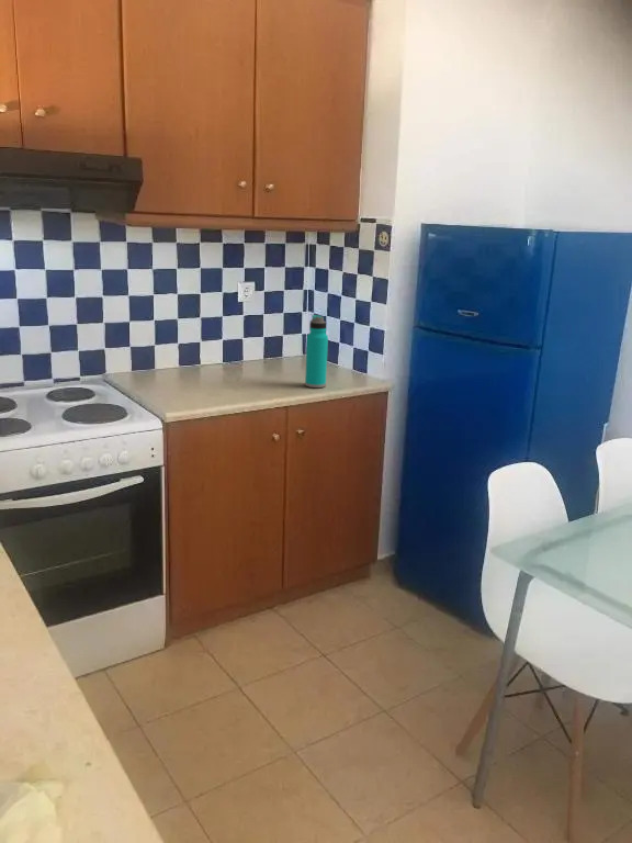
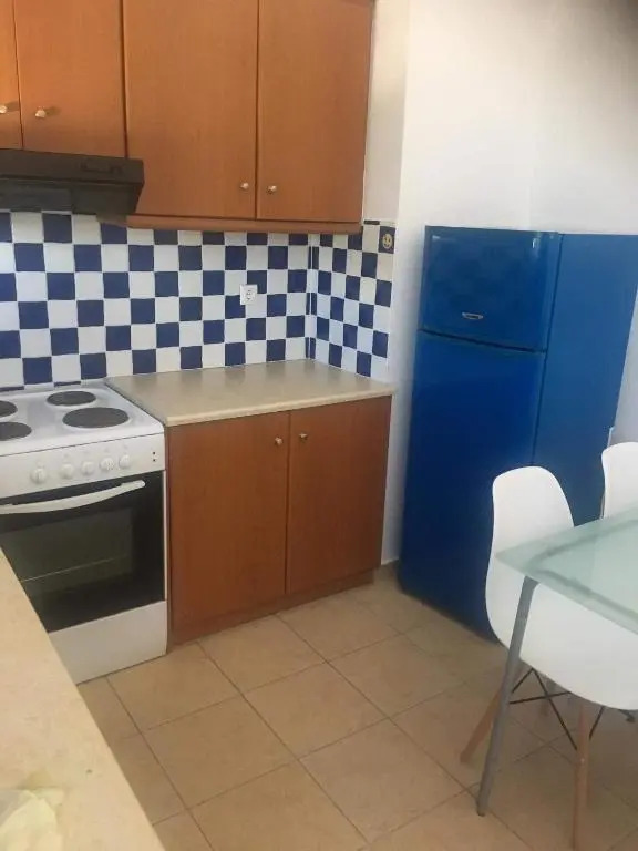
- water bottle (316, 350)
